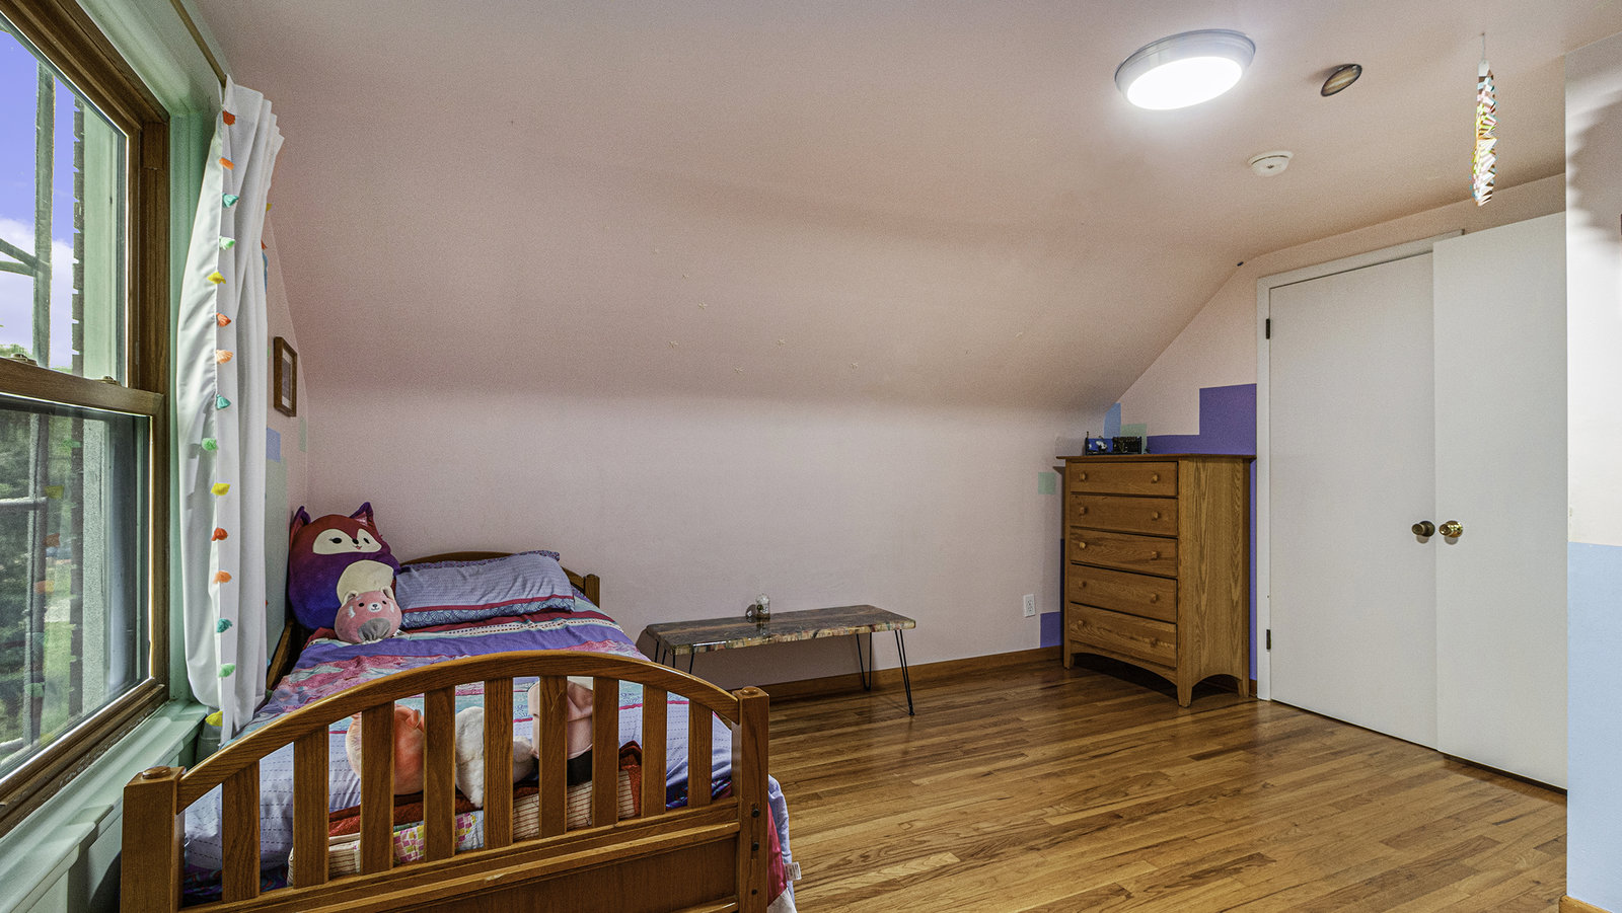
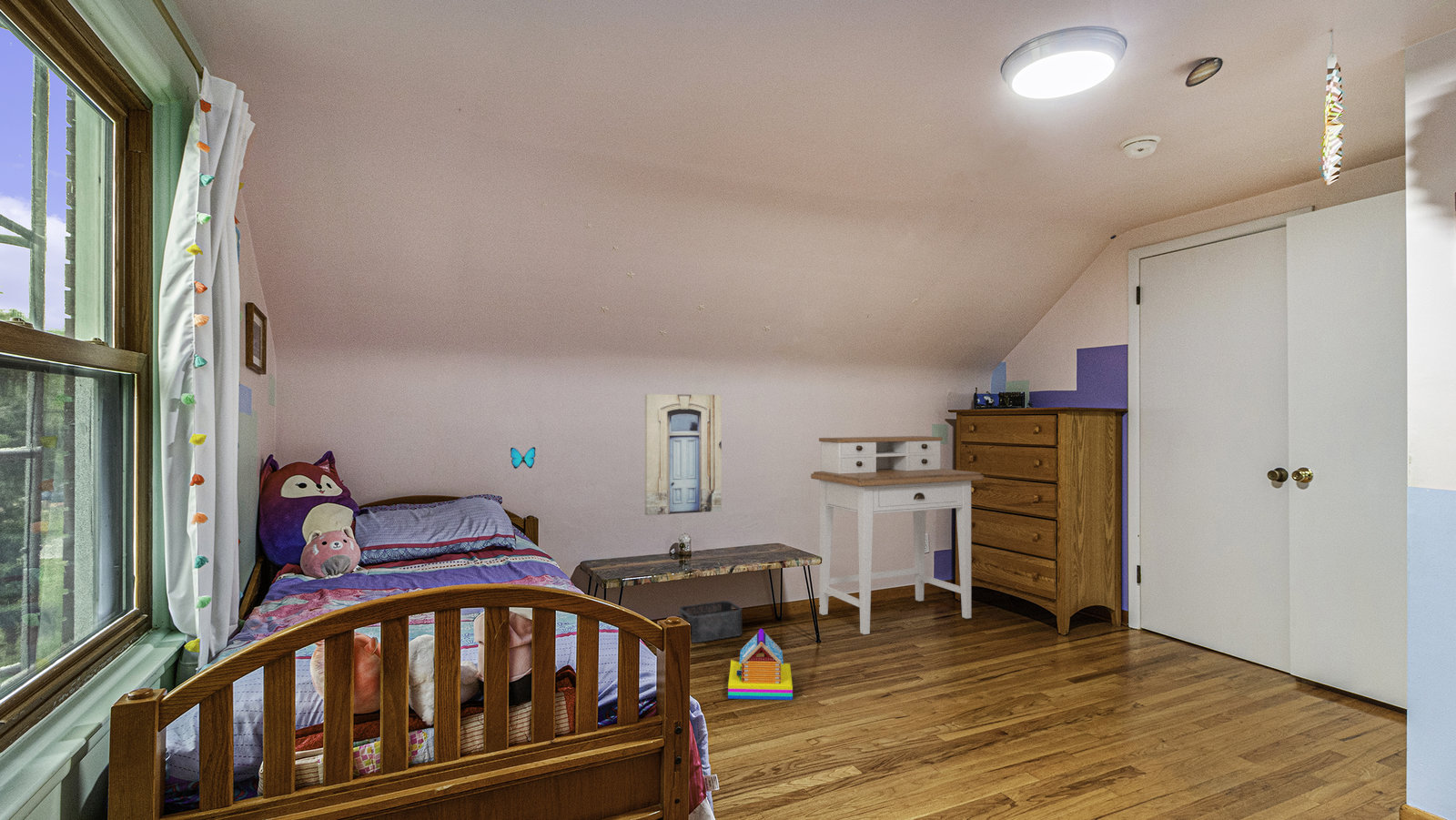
+ desk (896, 511)
+ wall art (683, 453)
+ toy house (760, 659)
+ storage bin (710, 621)
+ decorative butterfly (522, 458)
